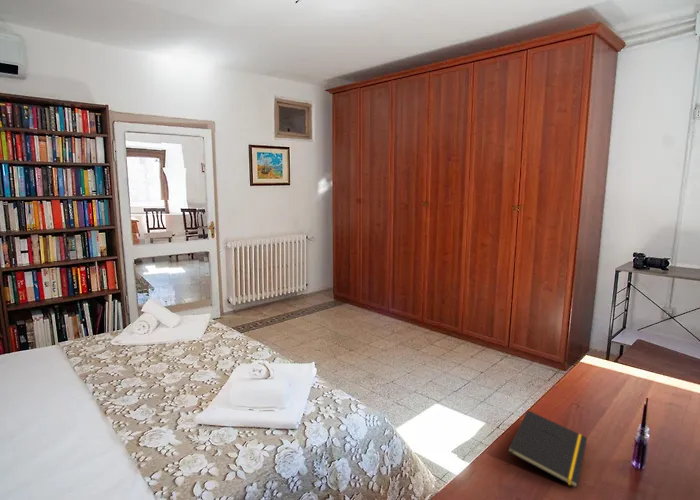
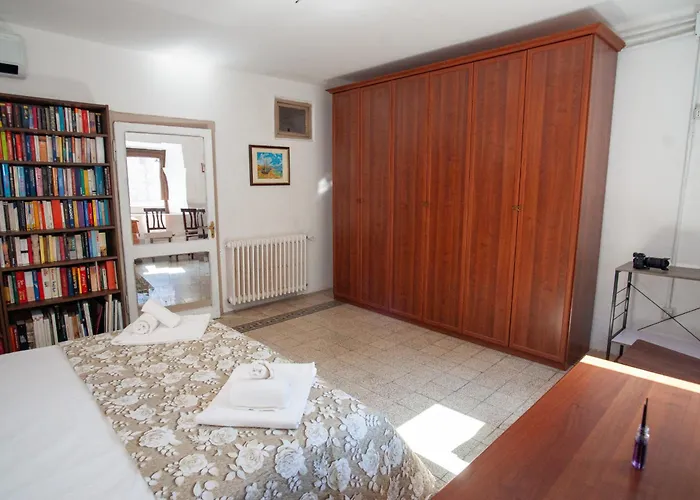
- notepad (549, 444)
